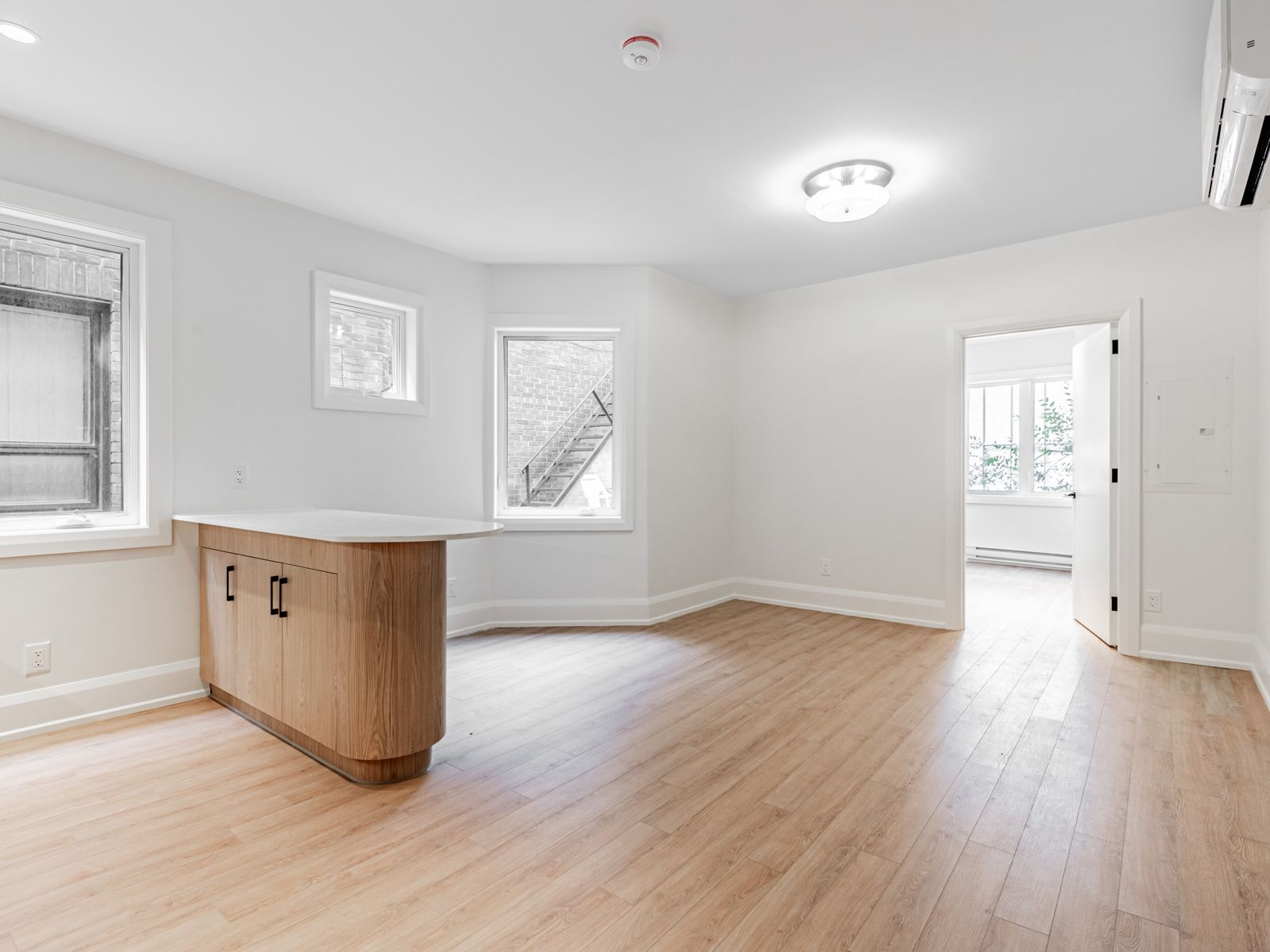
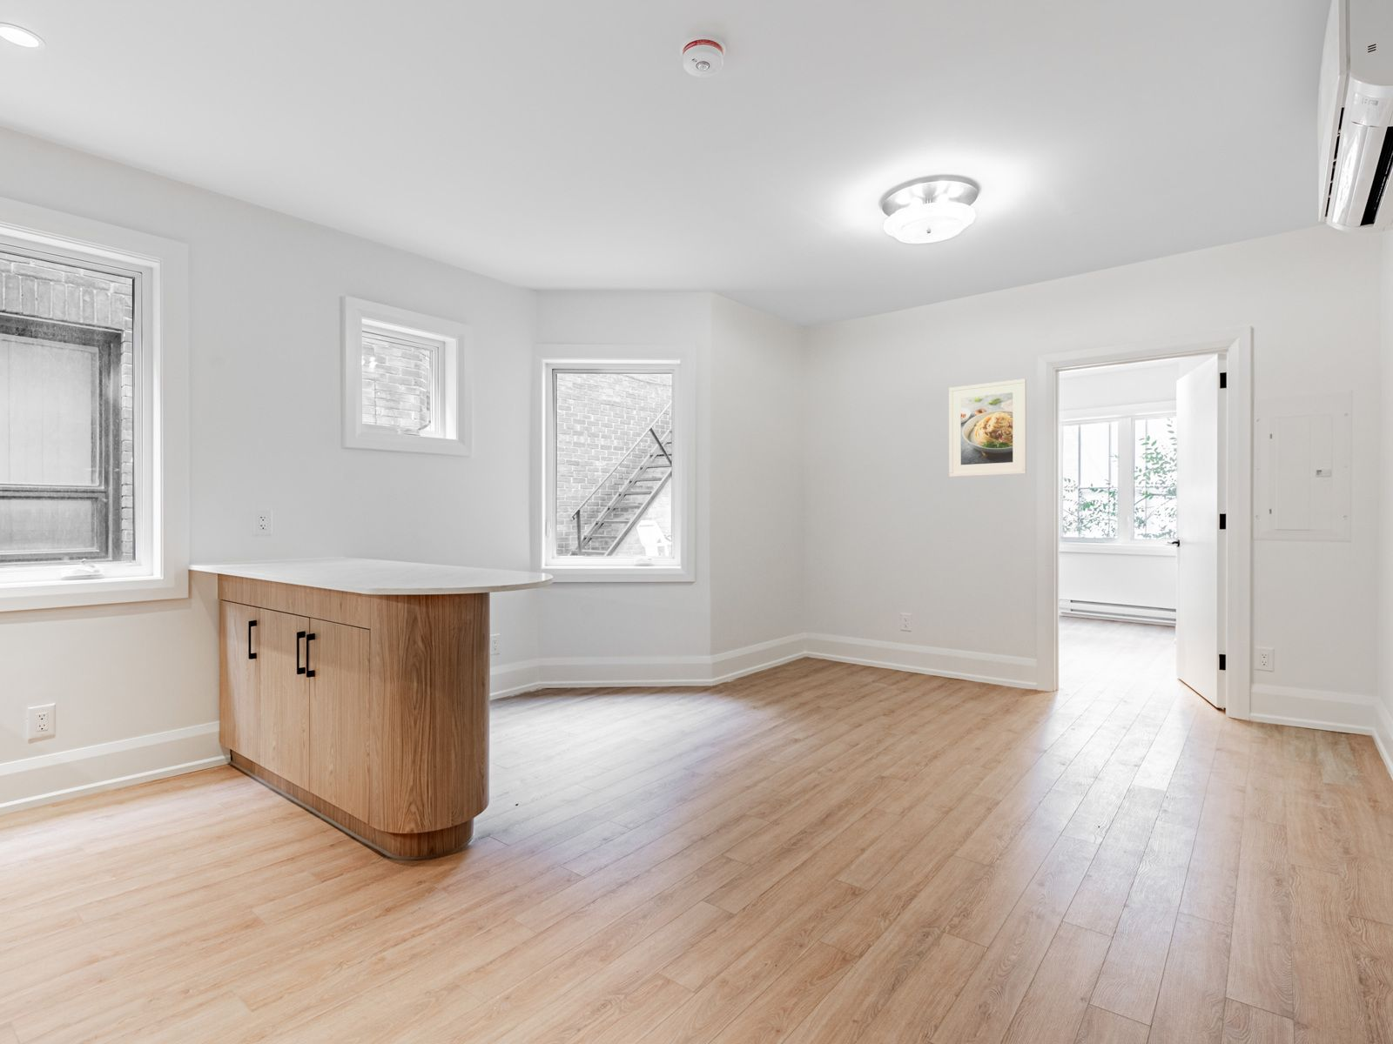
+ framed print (986, 429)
